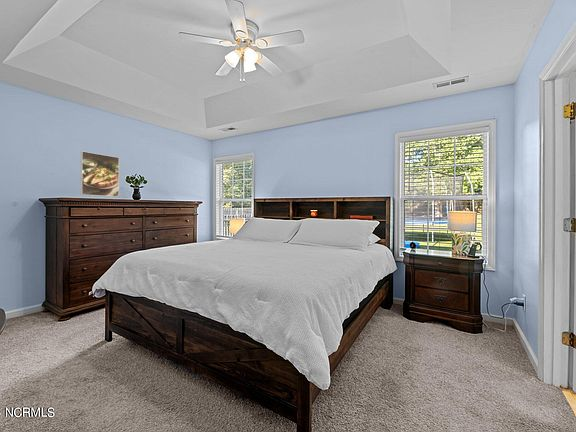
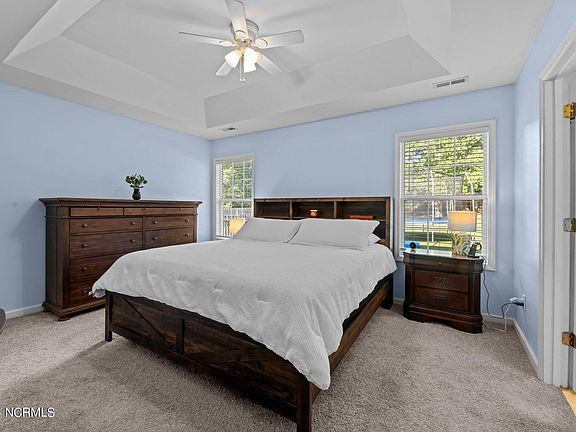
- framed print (100, 175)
